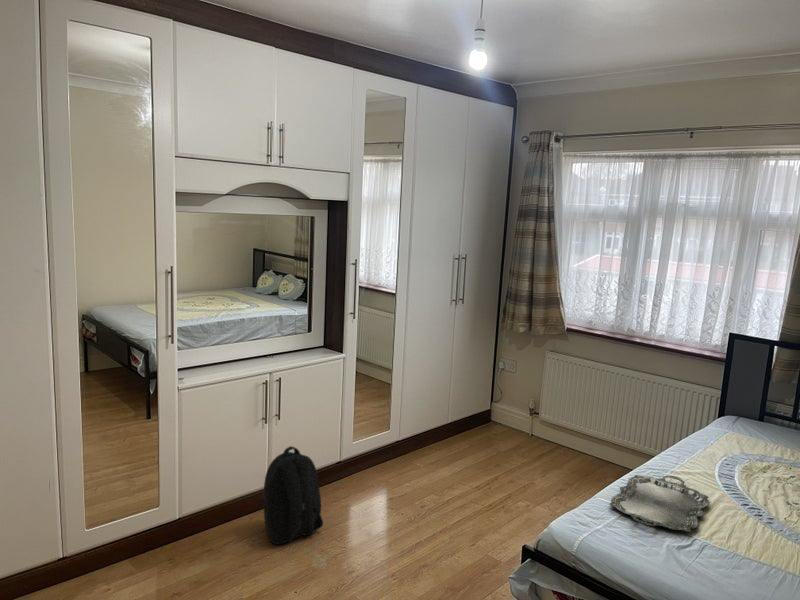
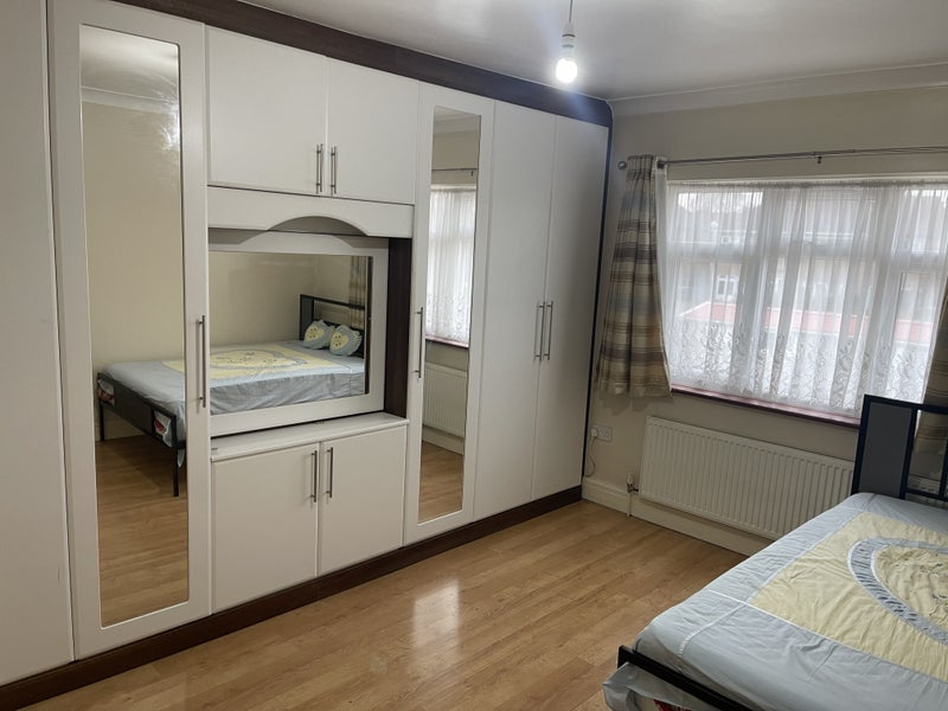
- backpack (291, 490)
- serving tray (660, 500)
